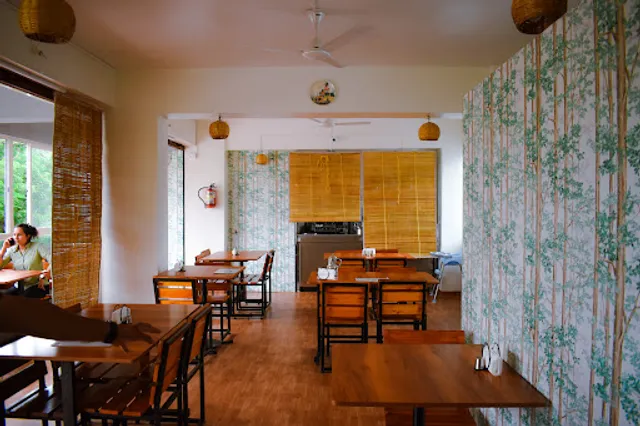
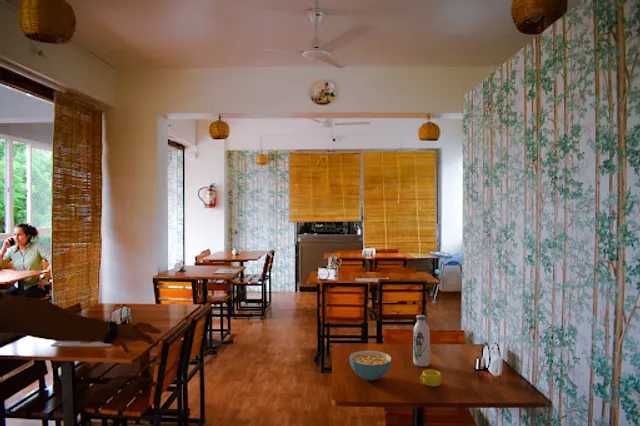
+ water bottle (421, 339)
+ cup (429, 378)
+ cereal bowl (370, 367)
